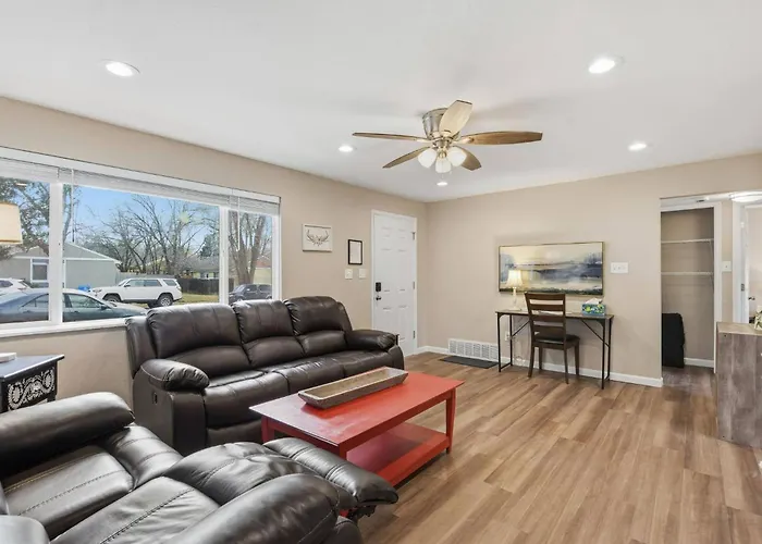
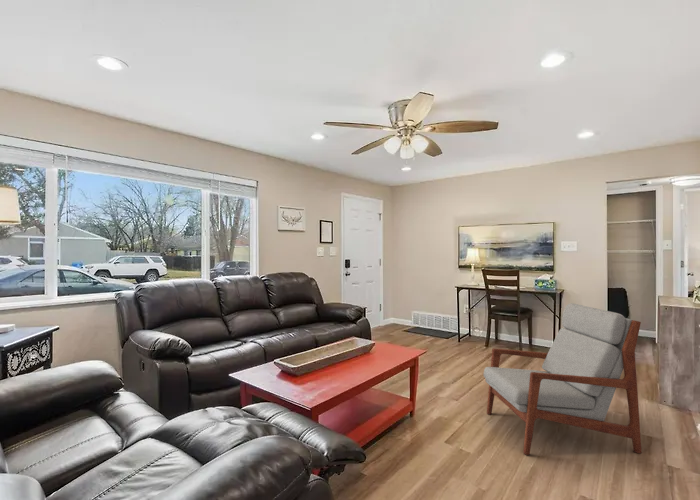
+ armchair (552, 369)
